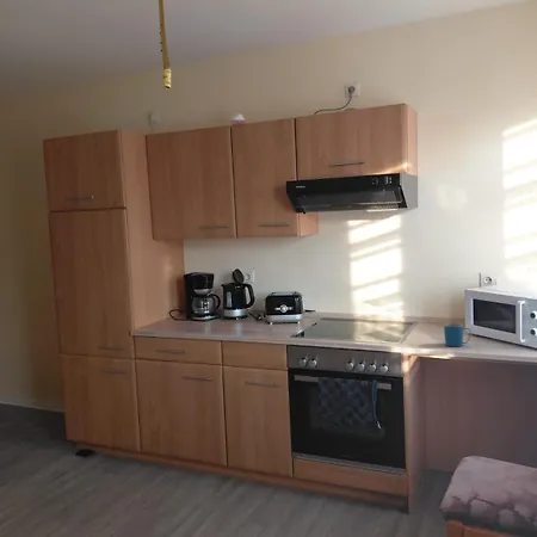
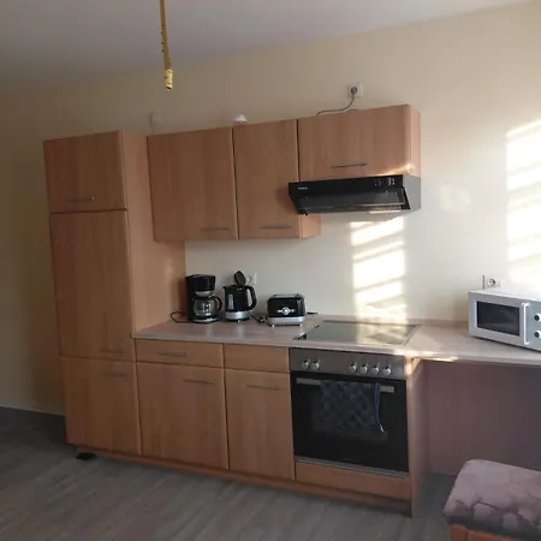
- mug (457, 334)
